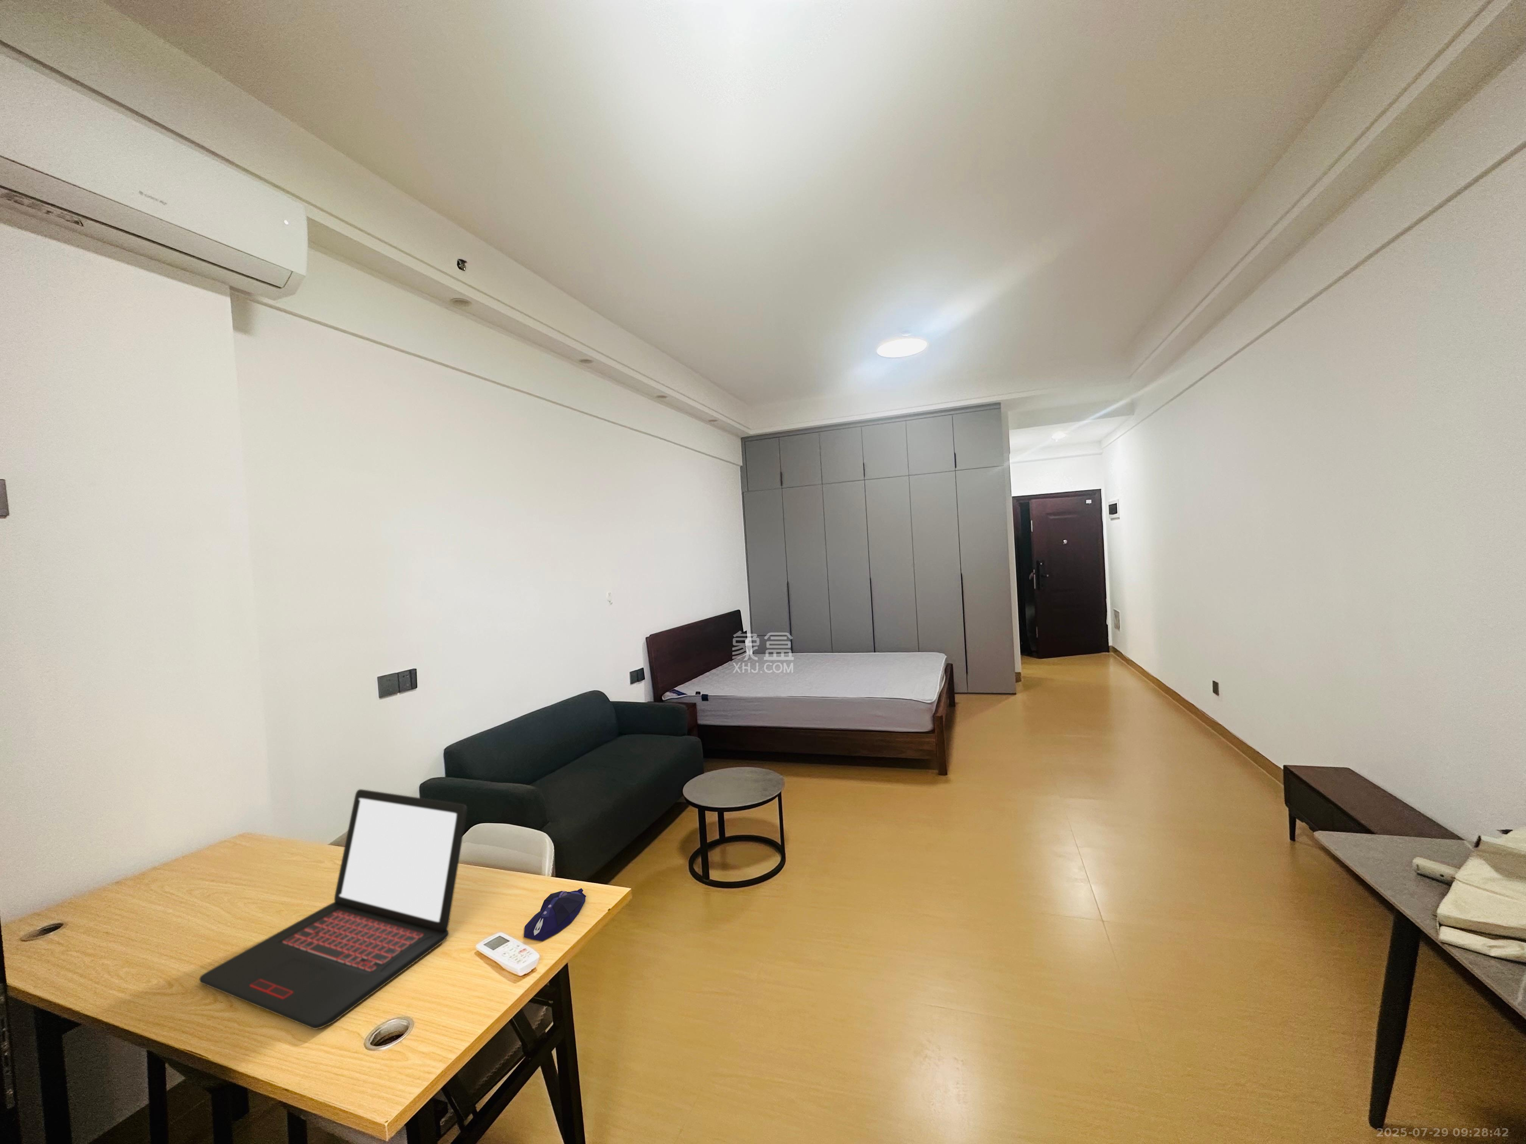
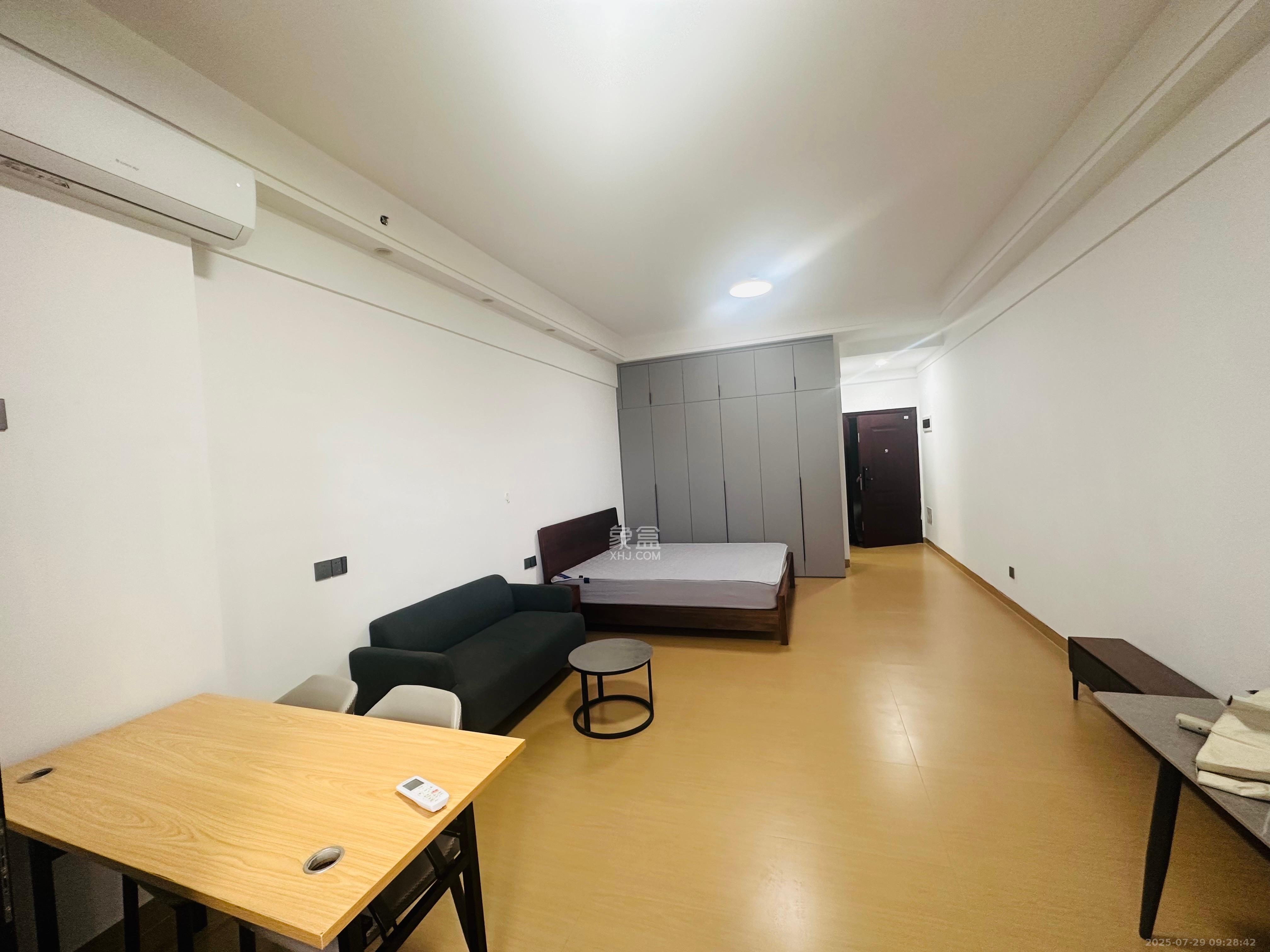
- laptop (341, 888)
- computer mouse (556, 906)
